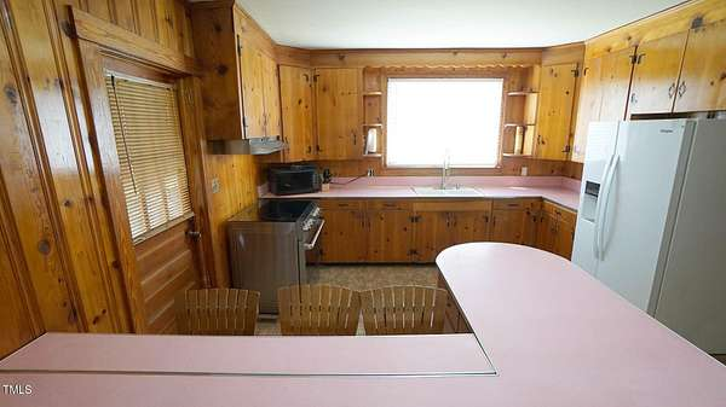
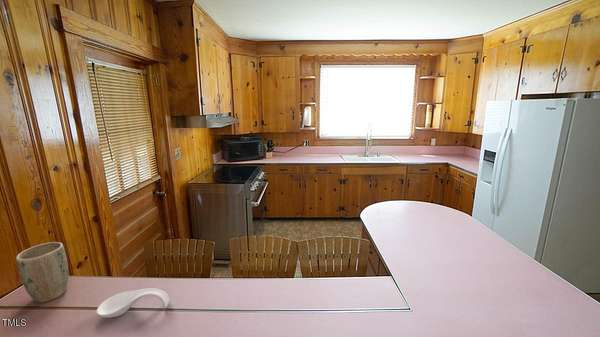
+ spoon rest (133, 300)
+ plant pot (46, 272)
